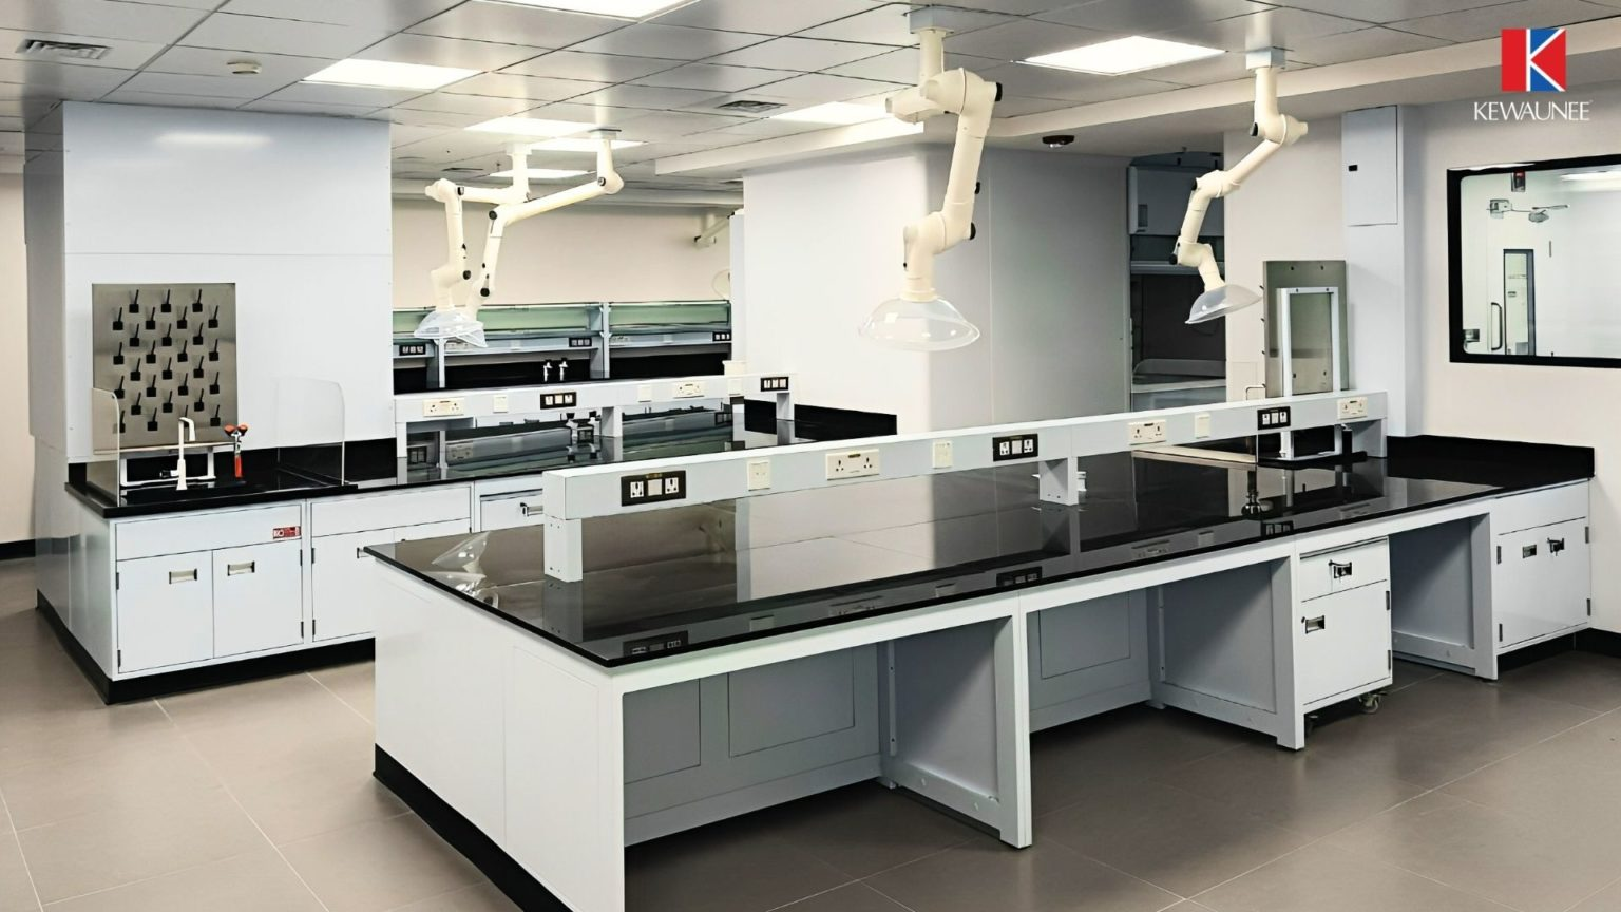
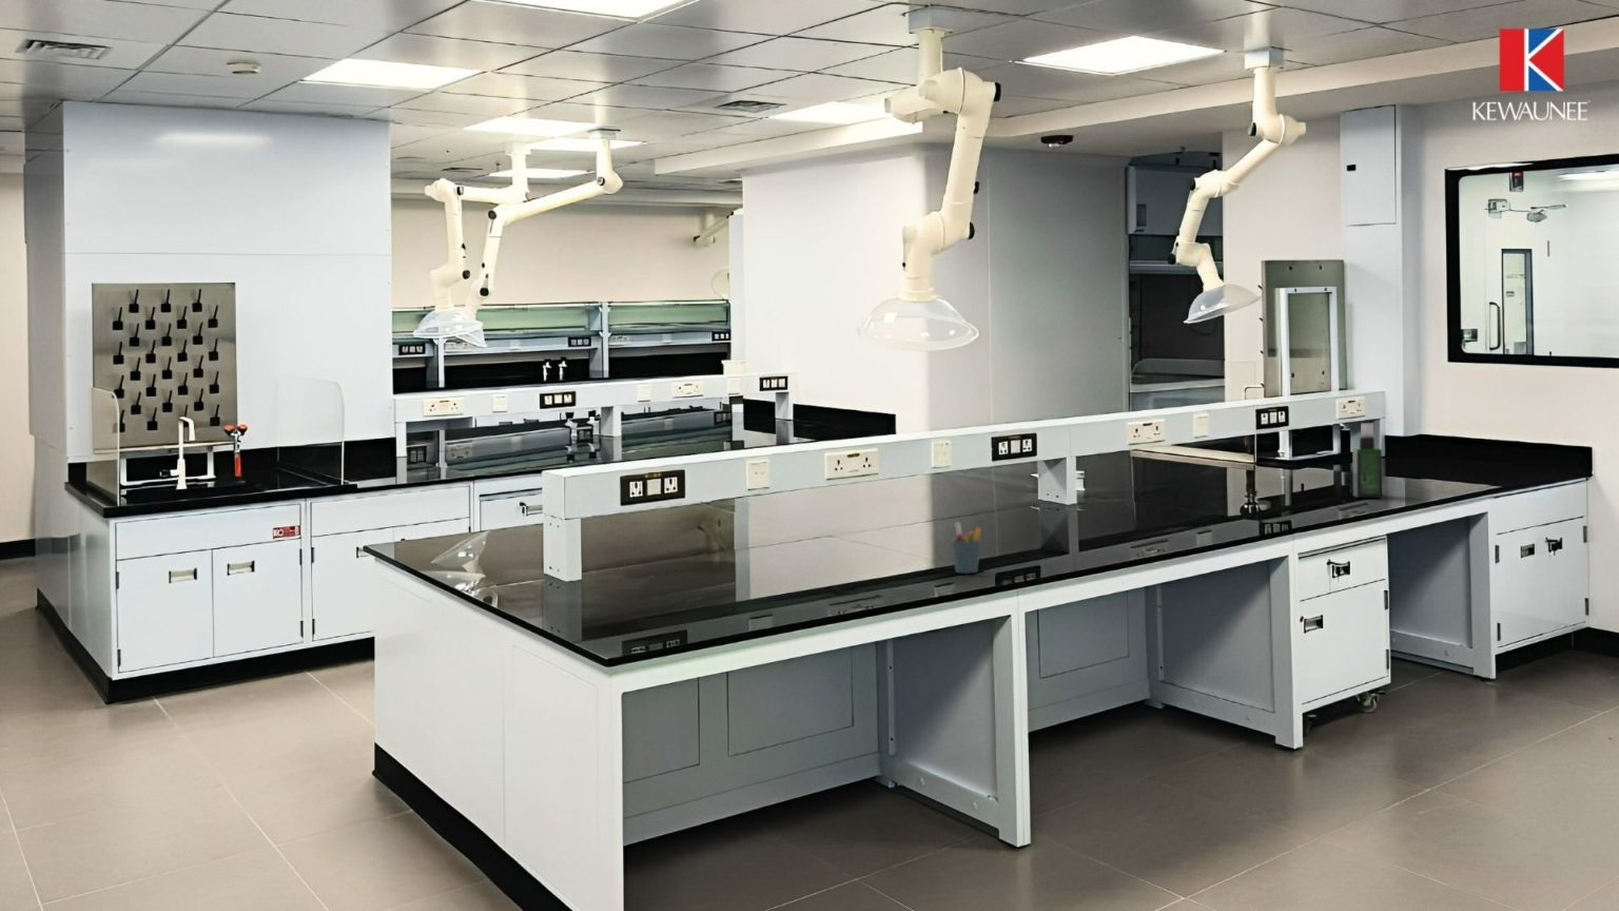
+ spray bottle (1367, 459)
+ pen holder (966, 547)
